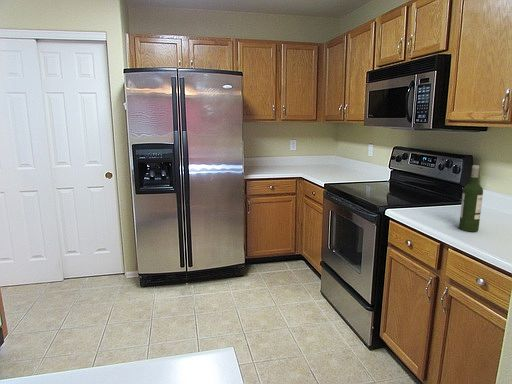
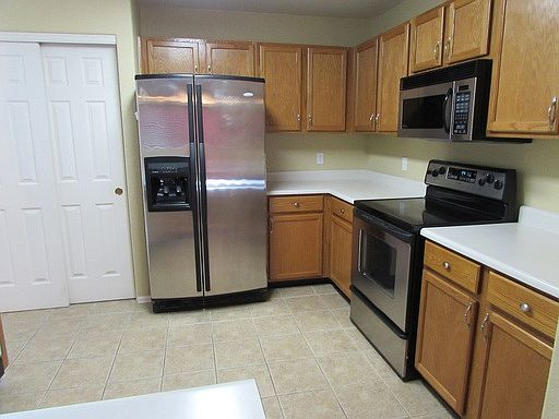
- wine bottle (472, 197)
